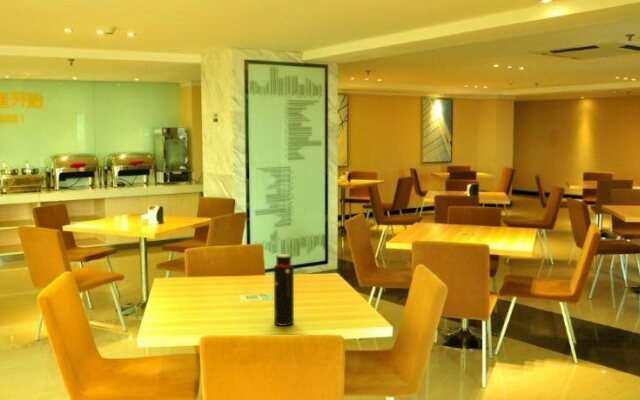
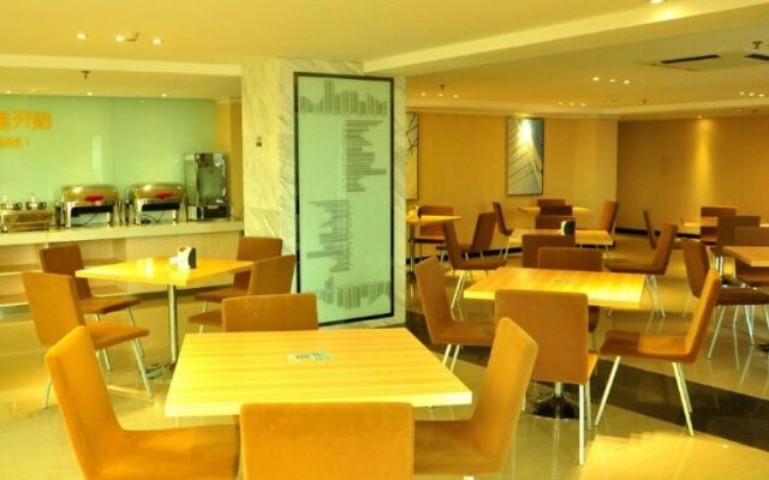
- water bottle (284, 289)
